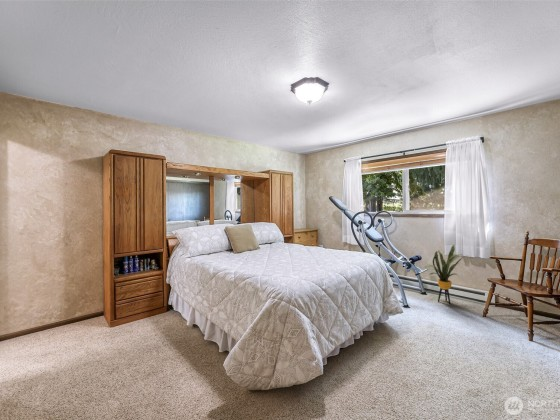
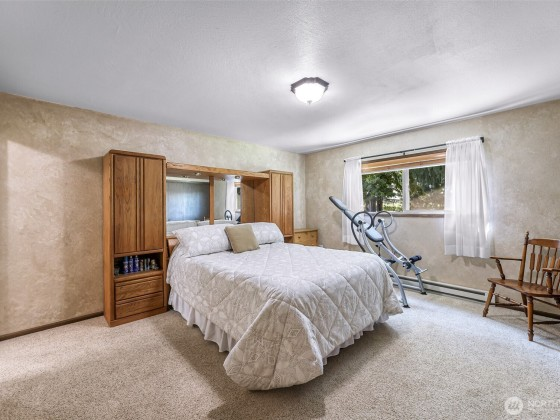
- house plant (448, 274)
